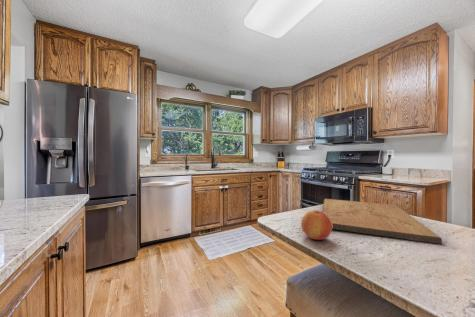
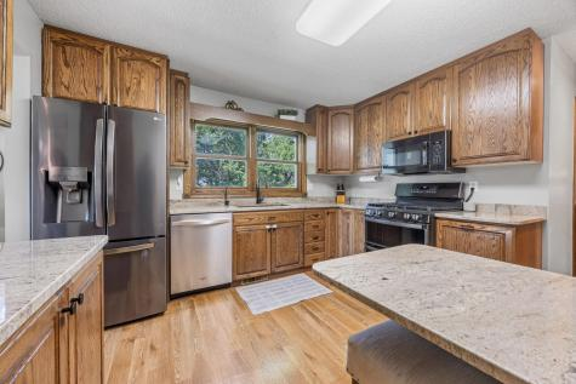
- cutting board (364, 214)
- apple (316, 223)
